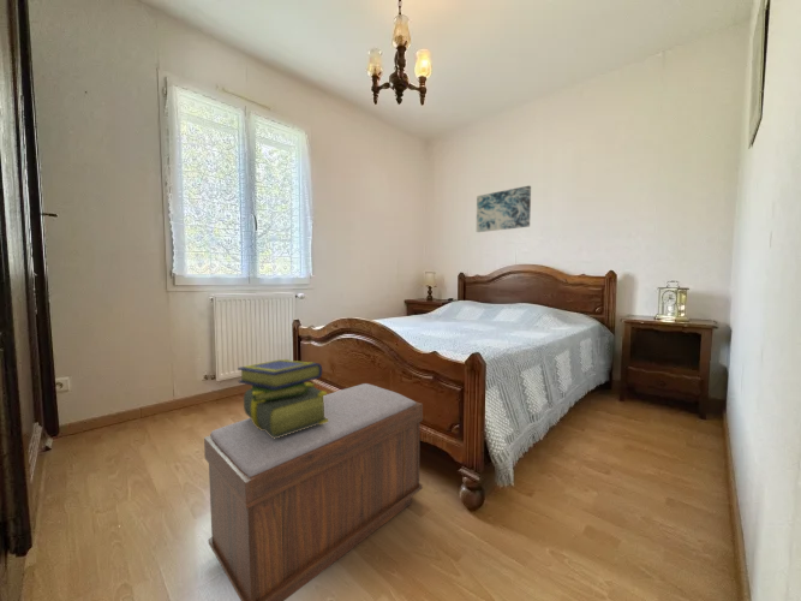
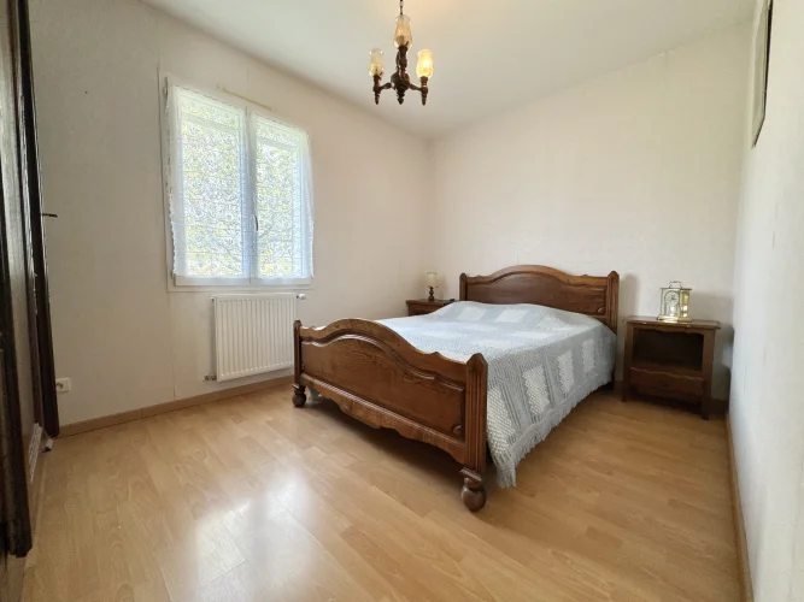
- bench (325, 468)
- wall art (502, 210)
- stack of books (280, 391)
